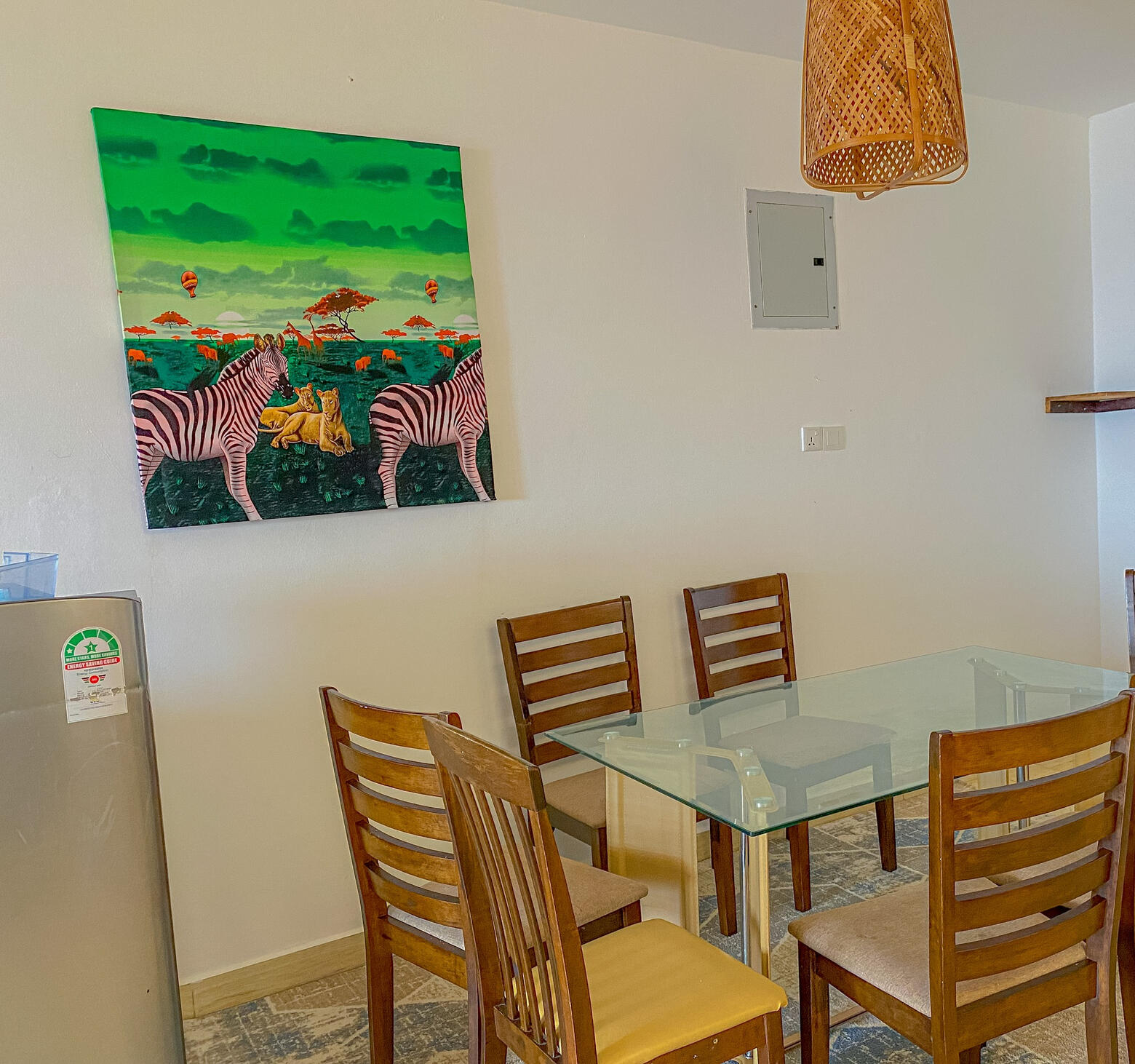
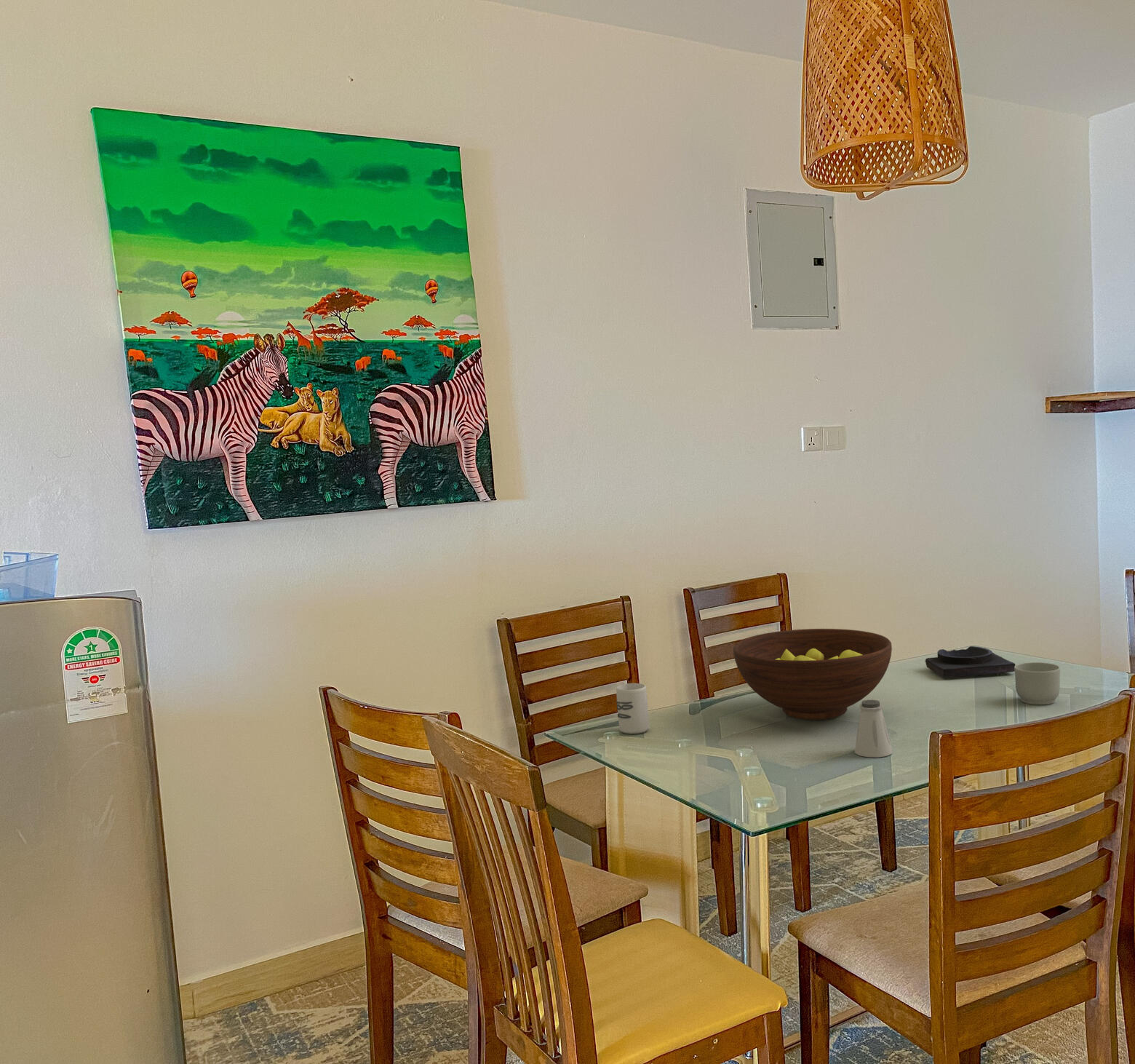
+ fruit bowl (813, 678)
+ mug (1040, 683)
+ saltshaker (872, 726)
+ cup (632, 708)
+ decorative bowl (972, 662)
